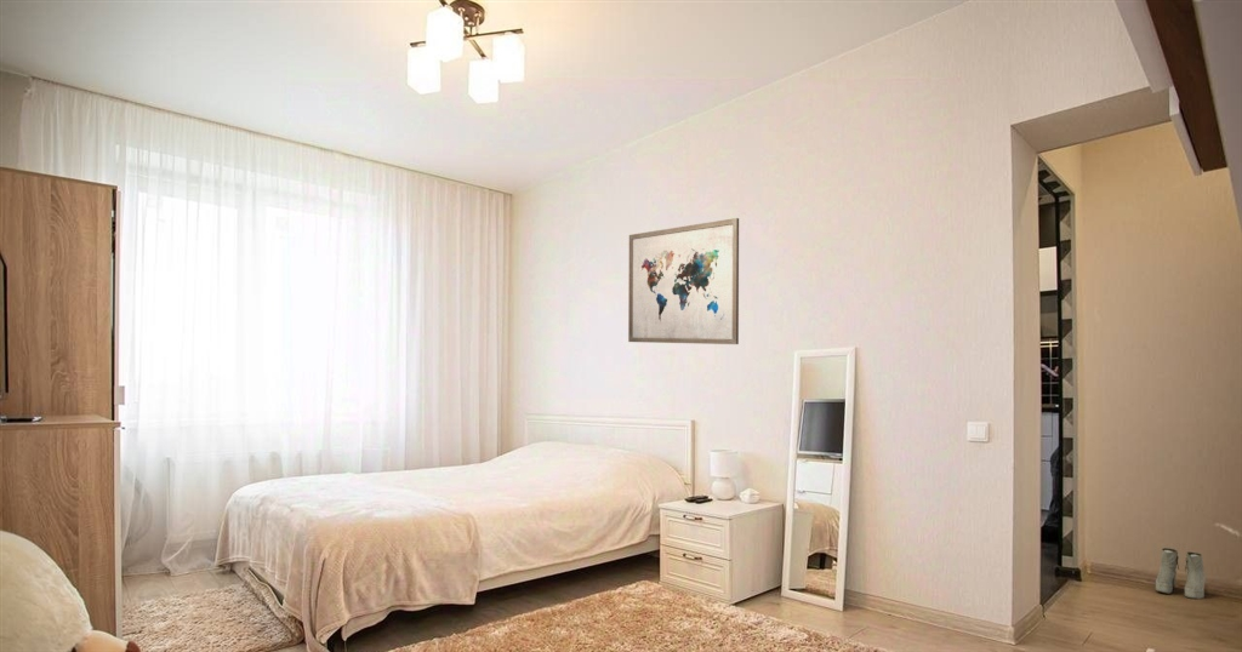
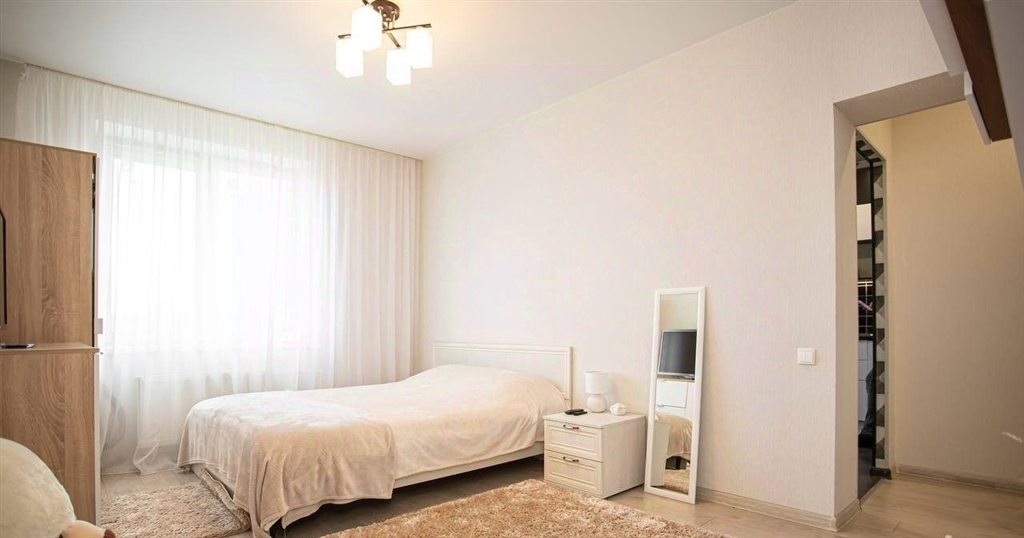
- boots (1178, 568)
- wall art (679, 285)
